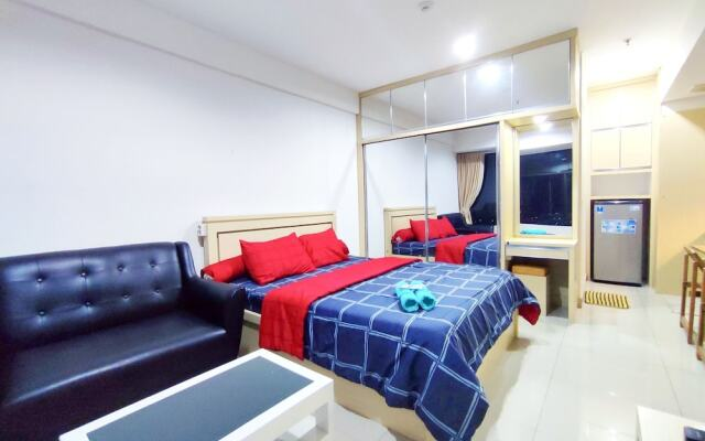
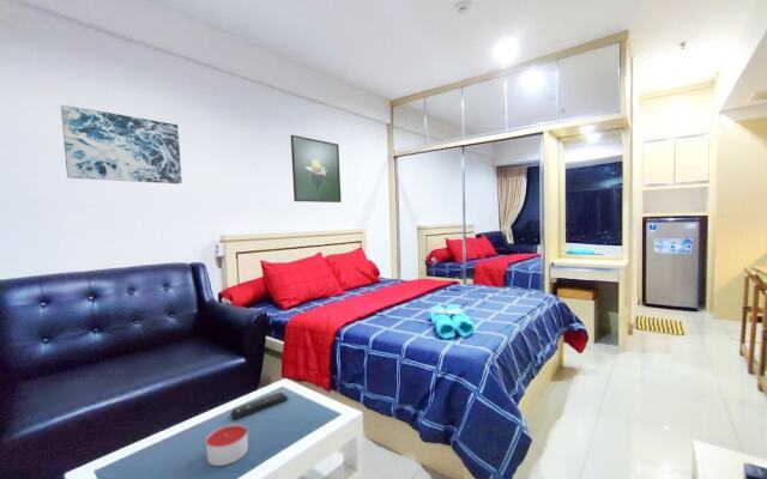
+ remote control (260, 404)
+ candle (227, 443)
+ wall art (127, 148)
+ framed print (318, 170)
